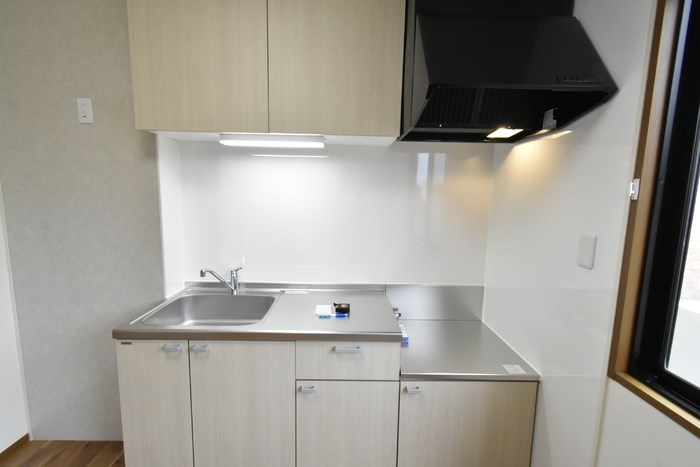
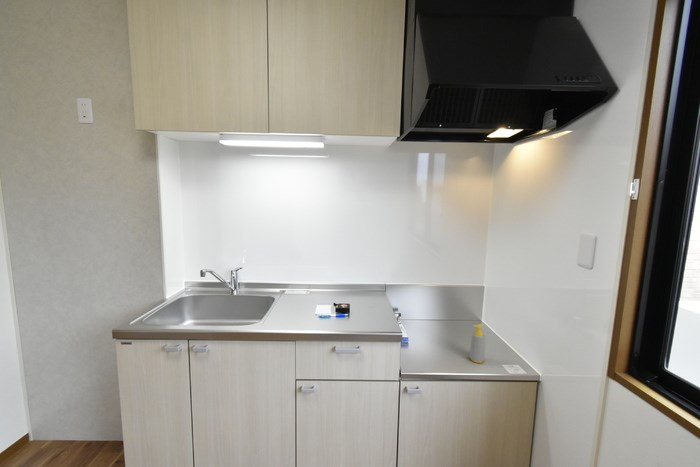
+ soap bottle (478, 342)
